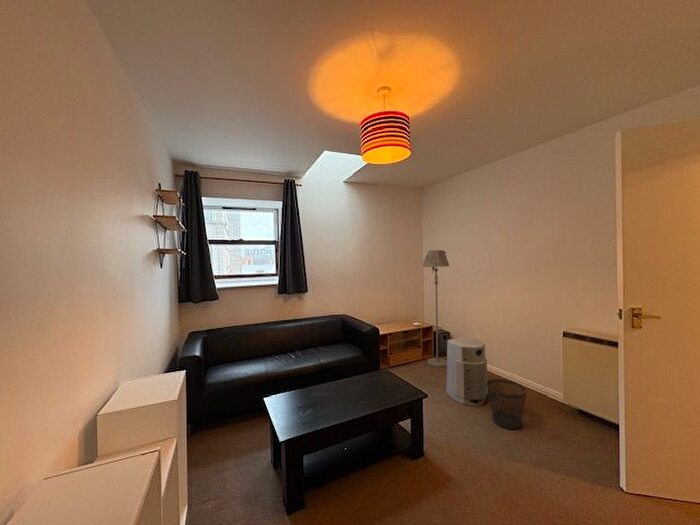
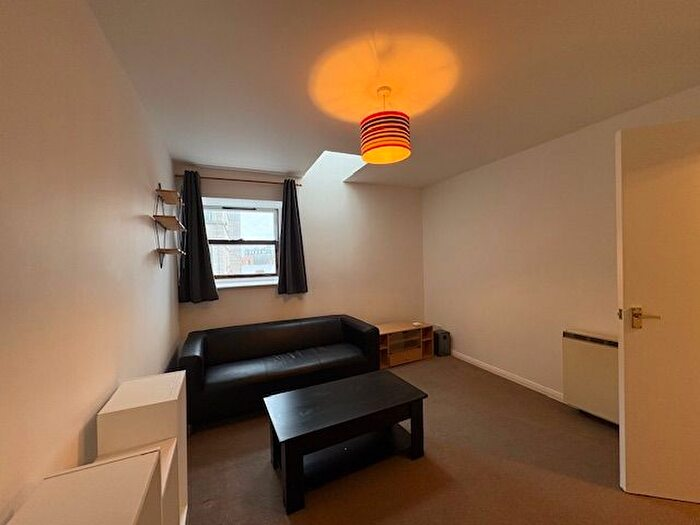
- floor lamp (436, 306)
- wastebasket (506, 404)
- air purifier (467, 369)
